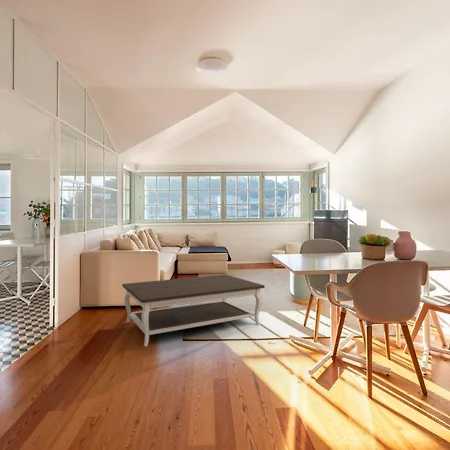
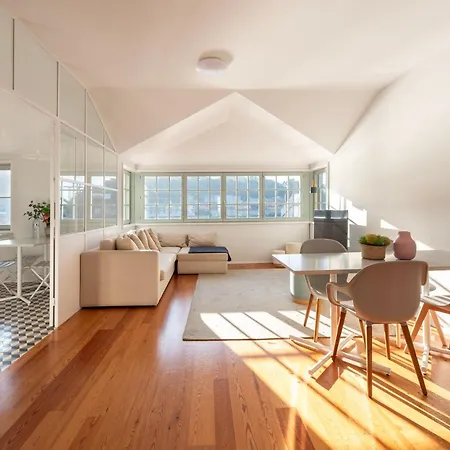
- coffee table (192, 304)
